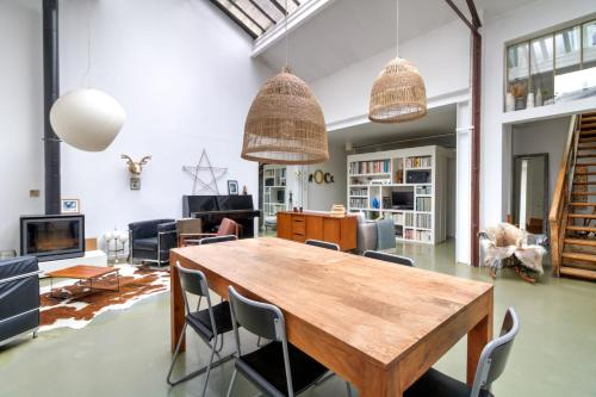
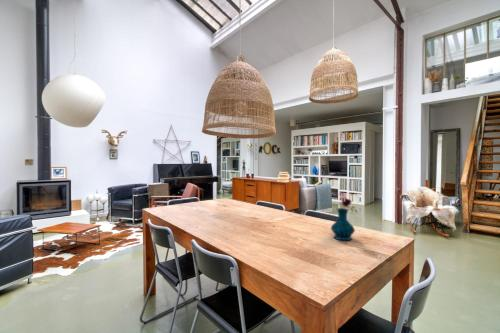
+ vase (344, 217)
